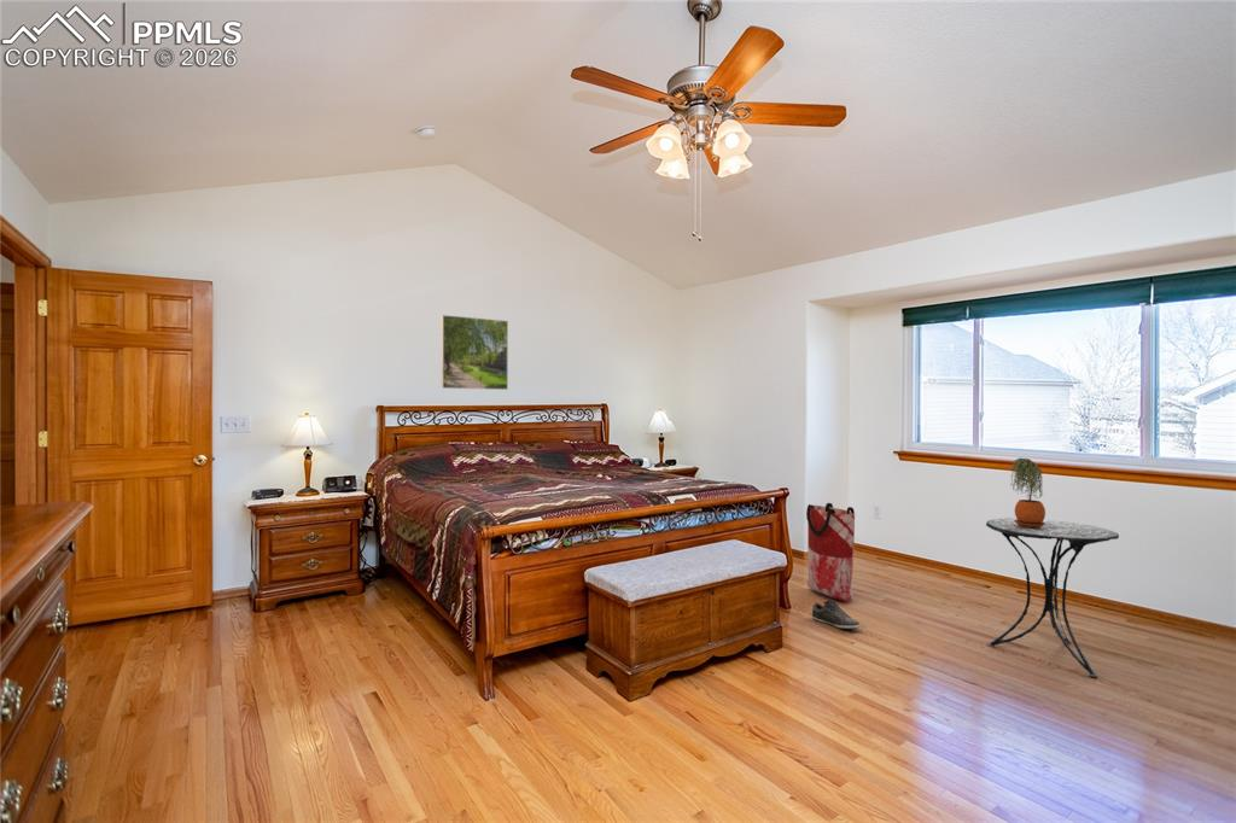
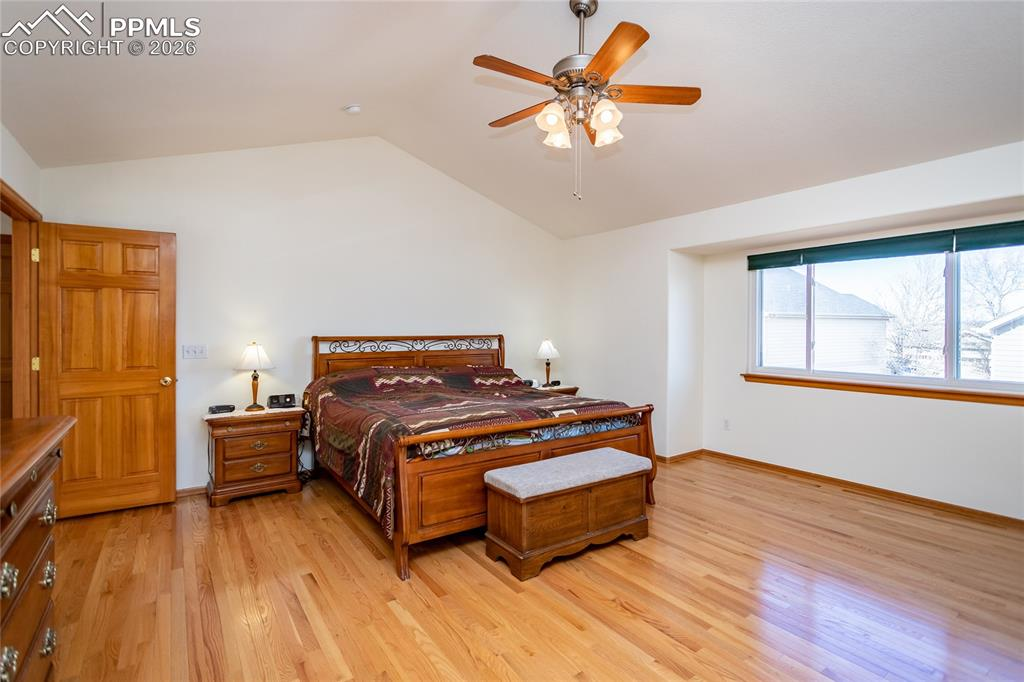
- potted plant (1027, 490)
- bag (829, 550)
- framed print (476, 354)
- shoe (835, 613)
- side table (1048, 589)
